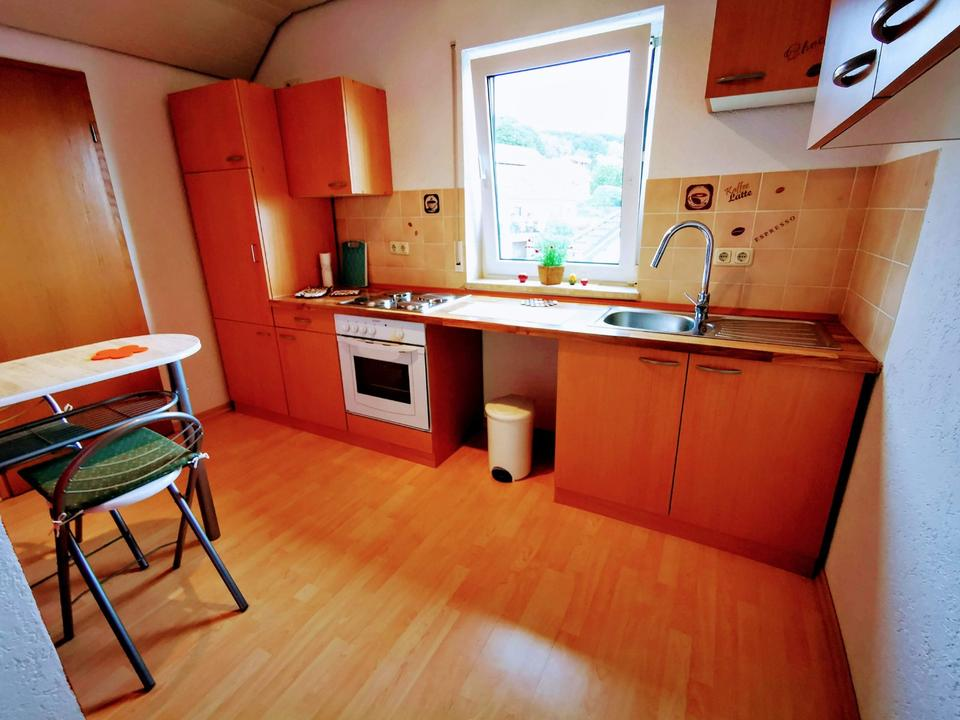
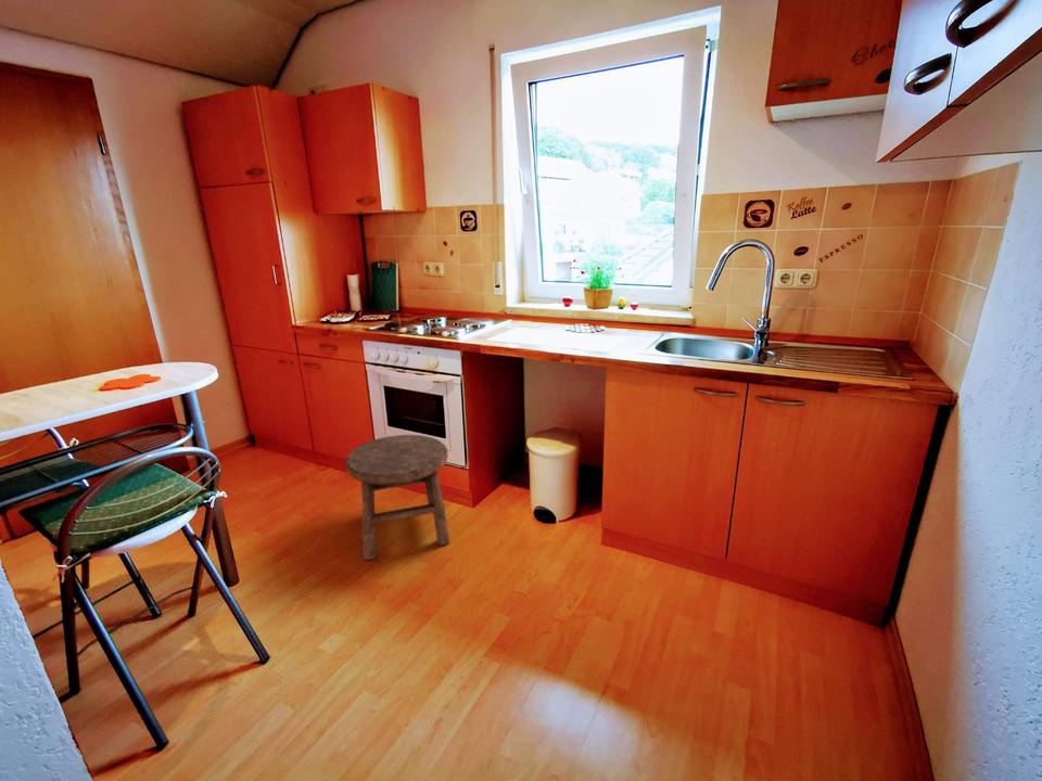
+ stool (399, 486)
